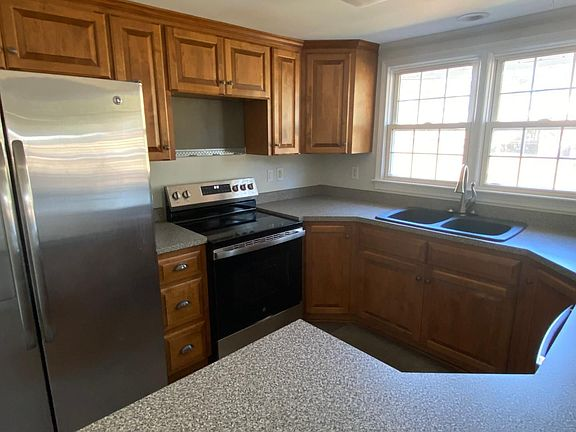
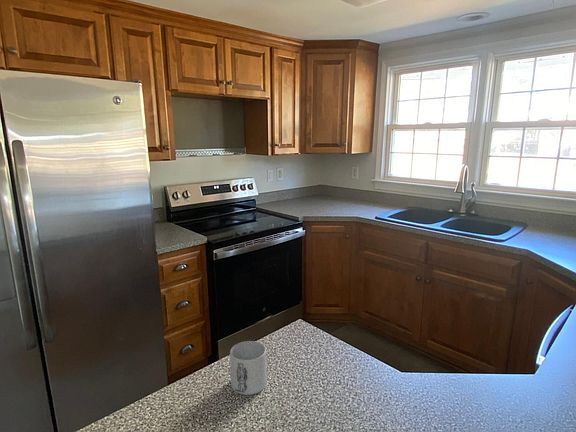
+ mug (250, 363)
